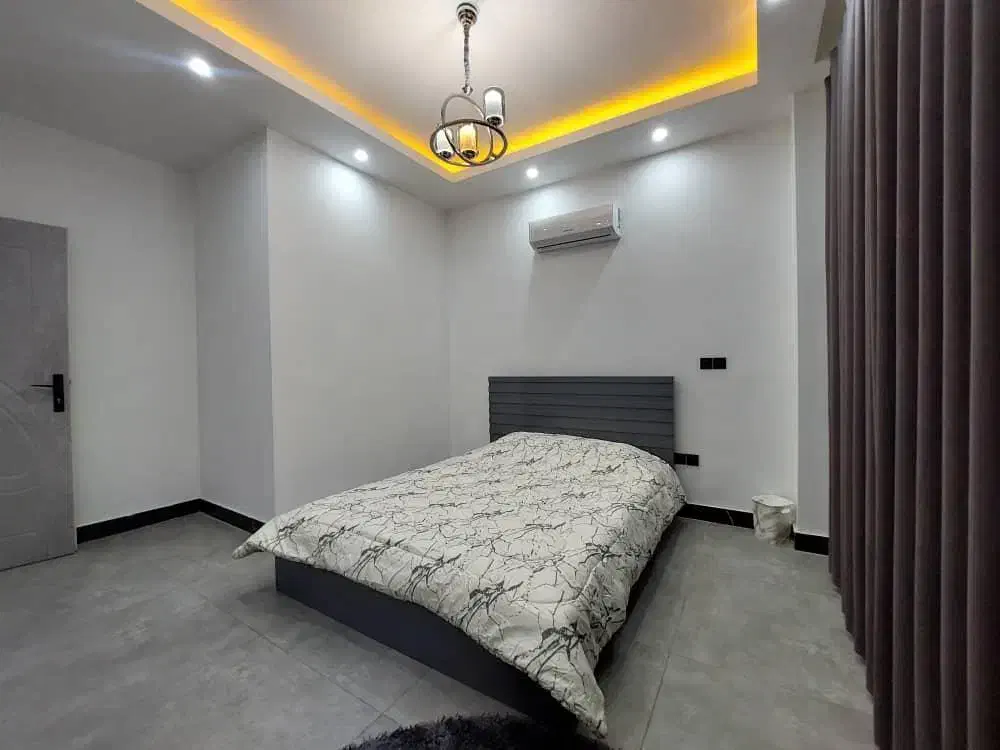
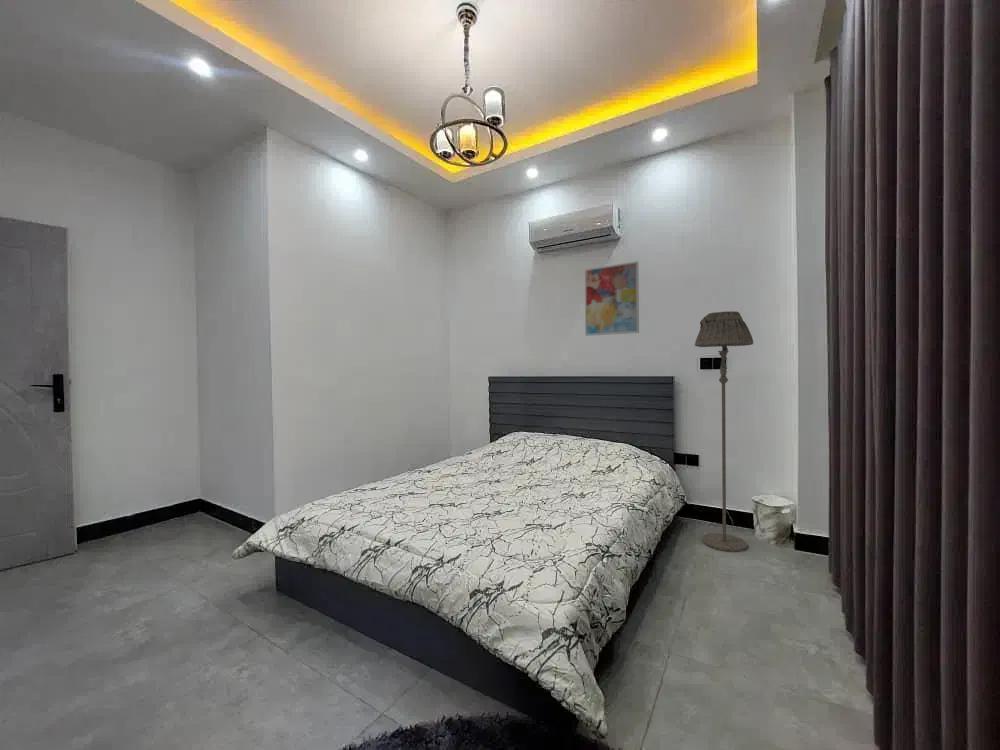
+ wall art (611, 300)
+ floor lamp (723, 428)
